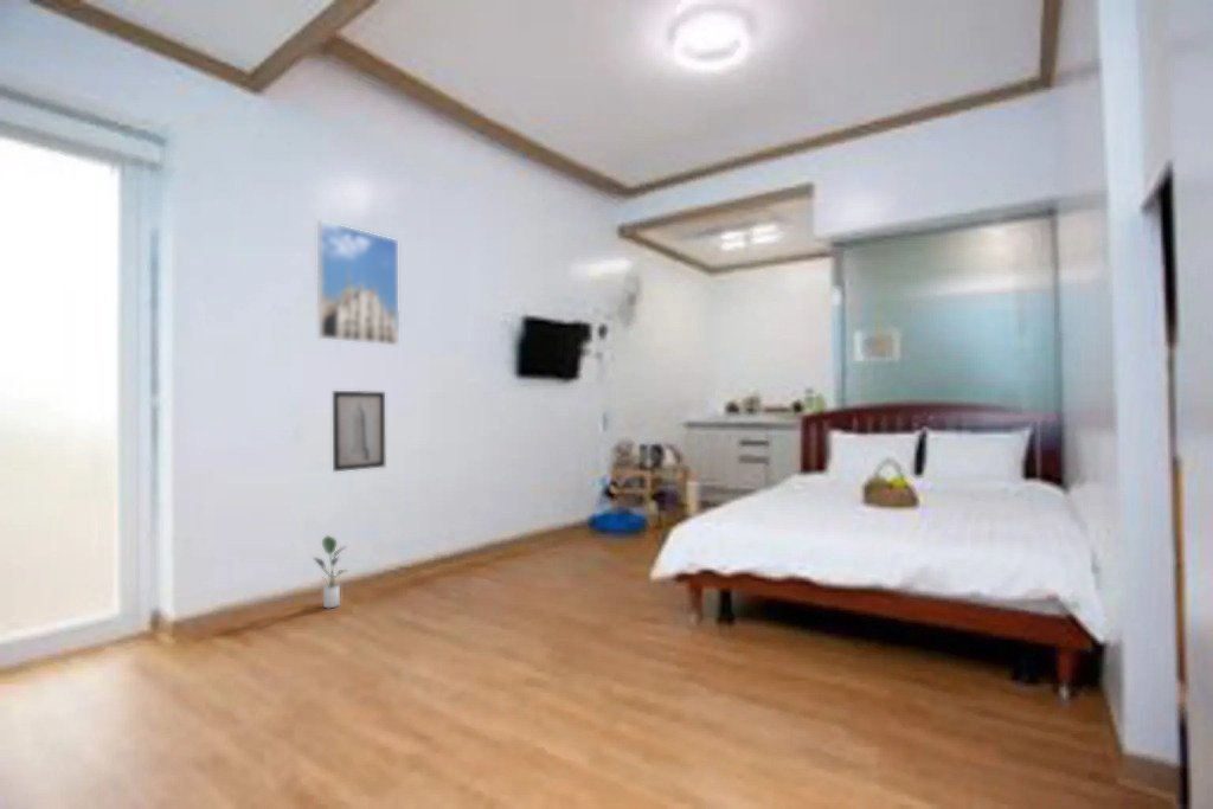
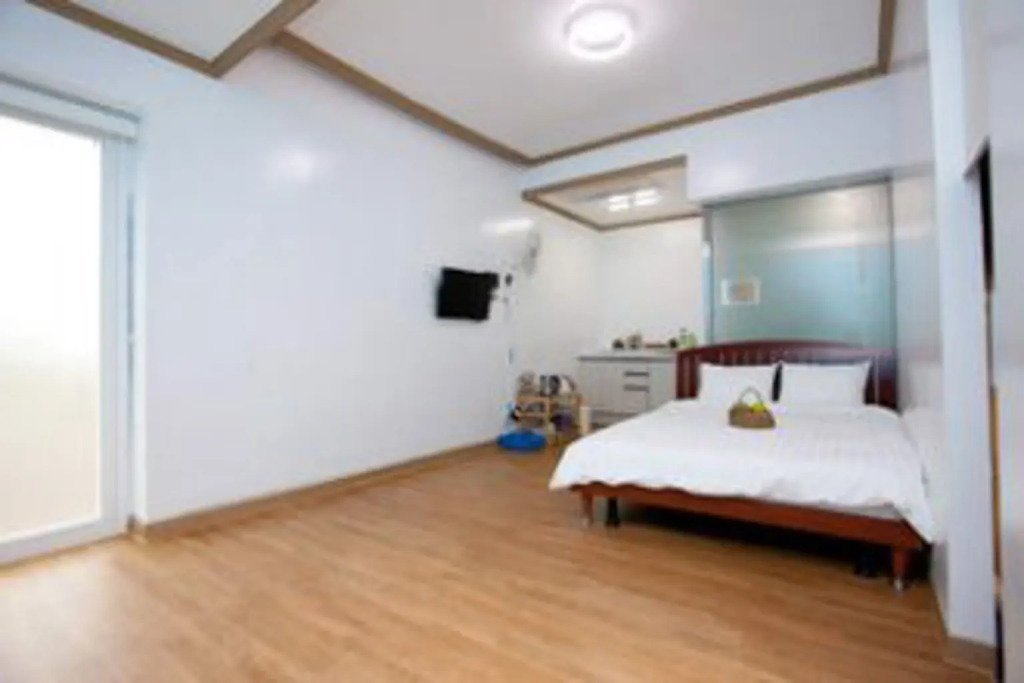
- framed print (360, 285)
- potted plant (328, 572)
- wall art (359, 430)
